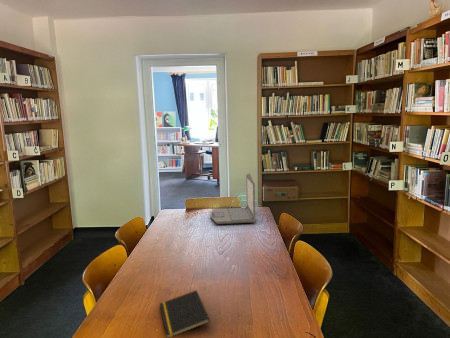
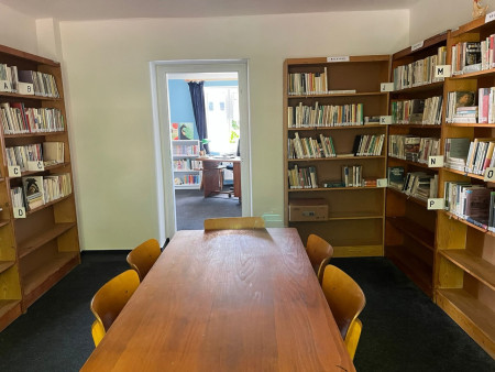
- laptop (230, 208)
- notepad (183, 312)
